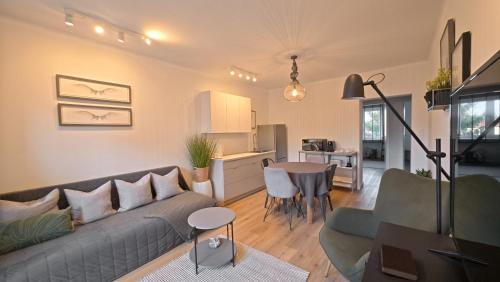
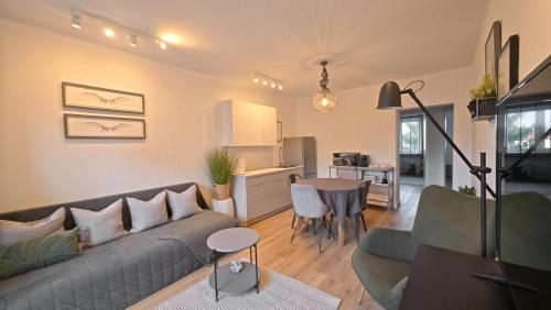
- book (397, 260)
